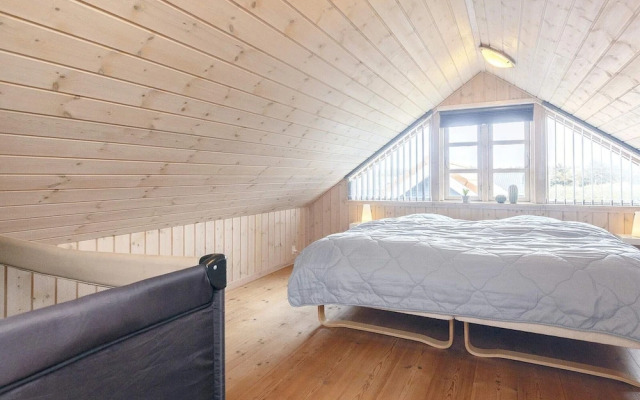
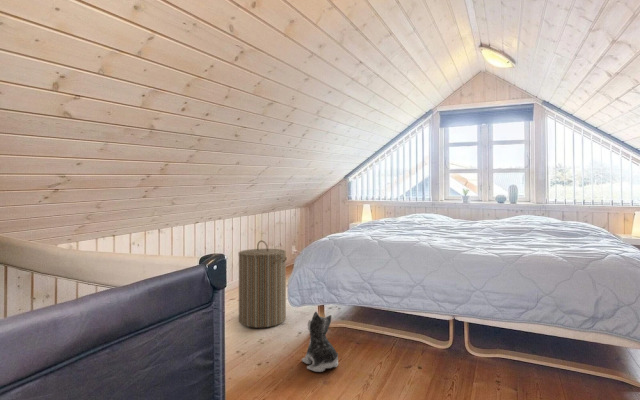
+ laundry hamper (262, 280)
+ plush toy (322, 339)
